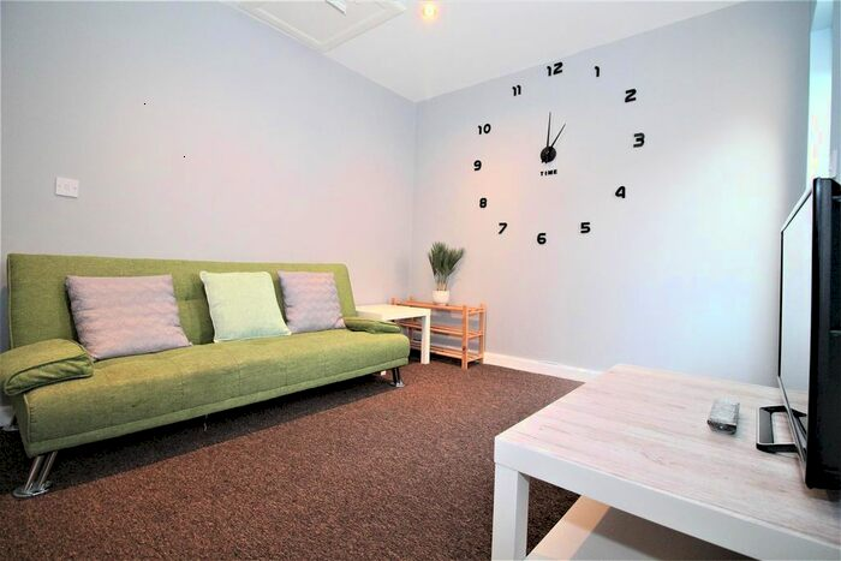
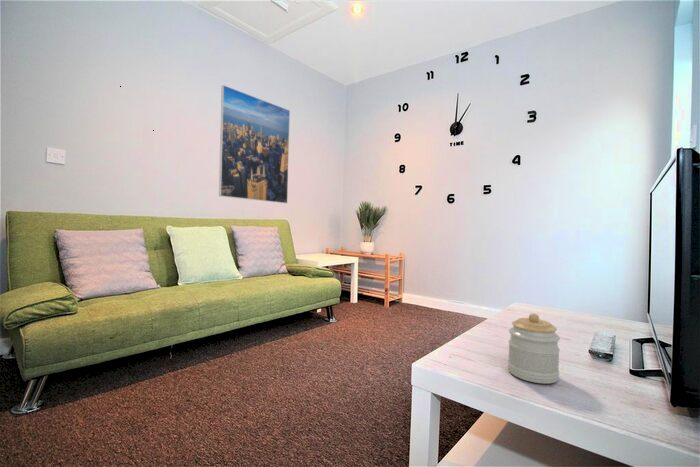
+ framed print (257, 149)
+ jar (533, 344)
